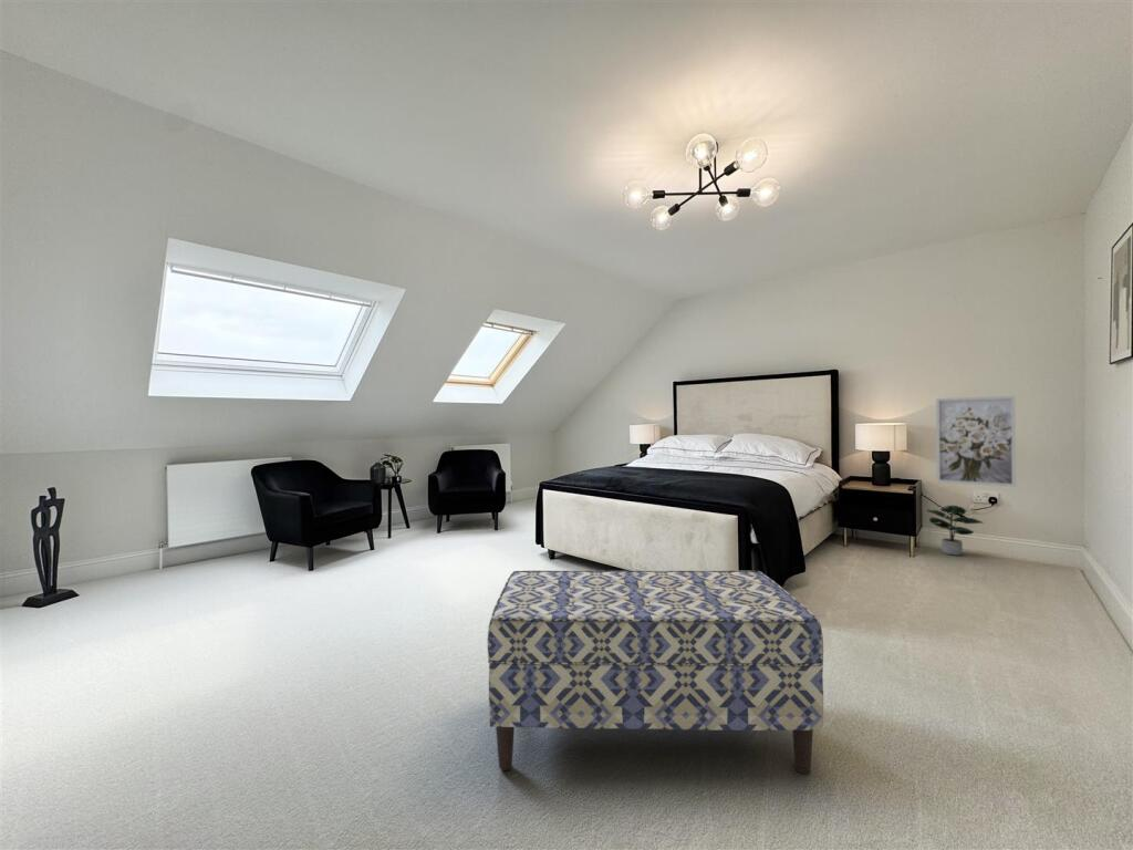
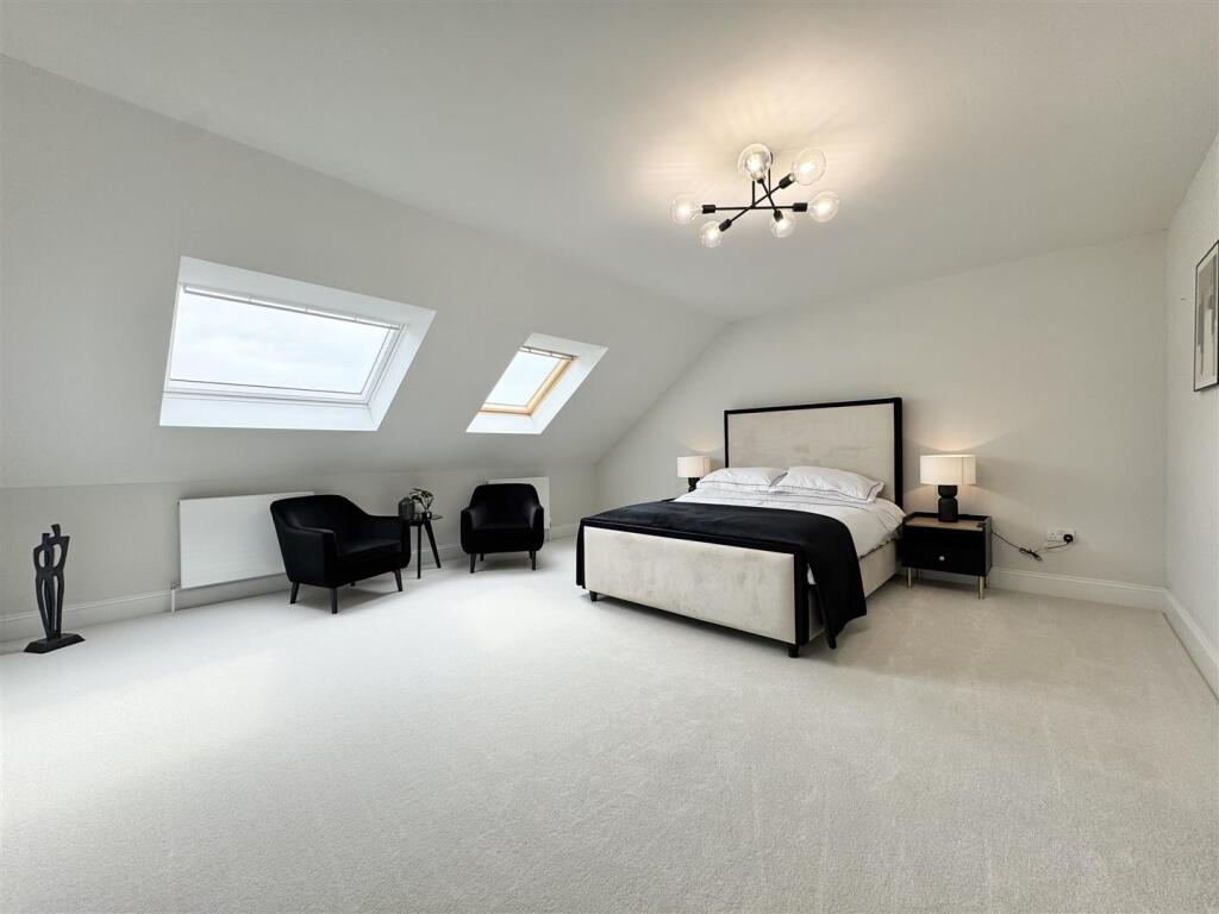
- potted plant (954, 530)
- wall art (974, 440)
- bench (643, 660)
